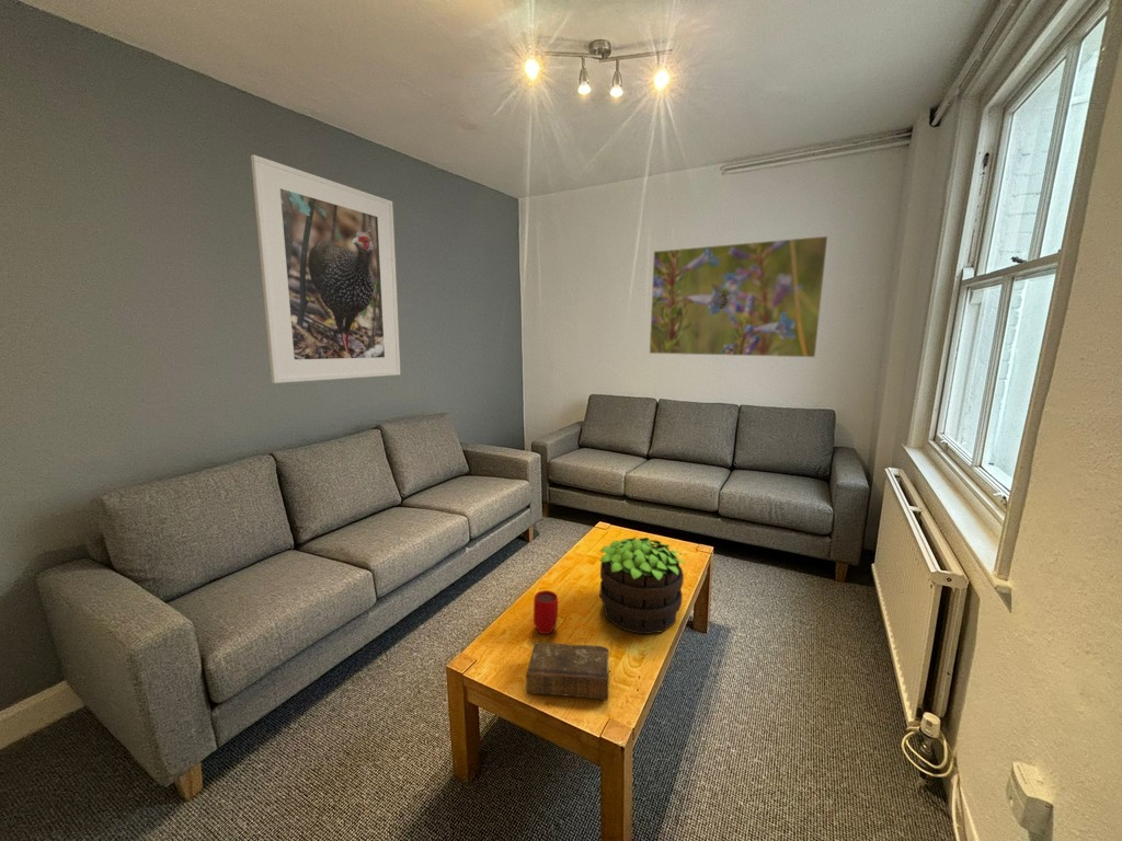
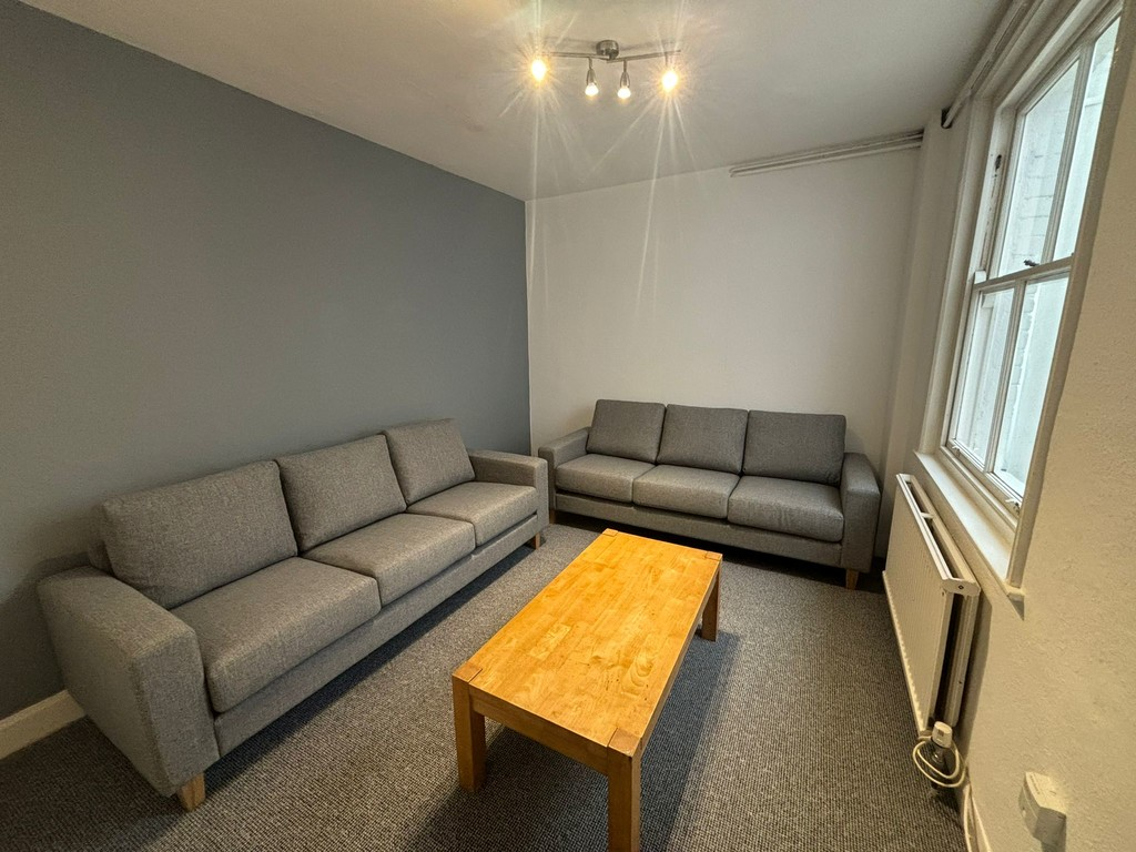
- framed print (337, 283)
- mug (546, 610)
- potted plant (640, 577)
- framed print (729, 300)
- book (569, 669)
